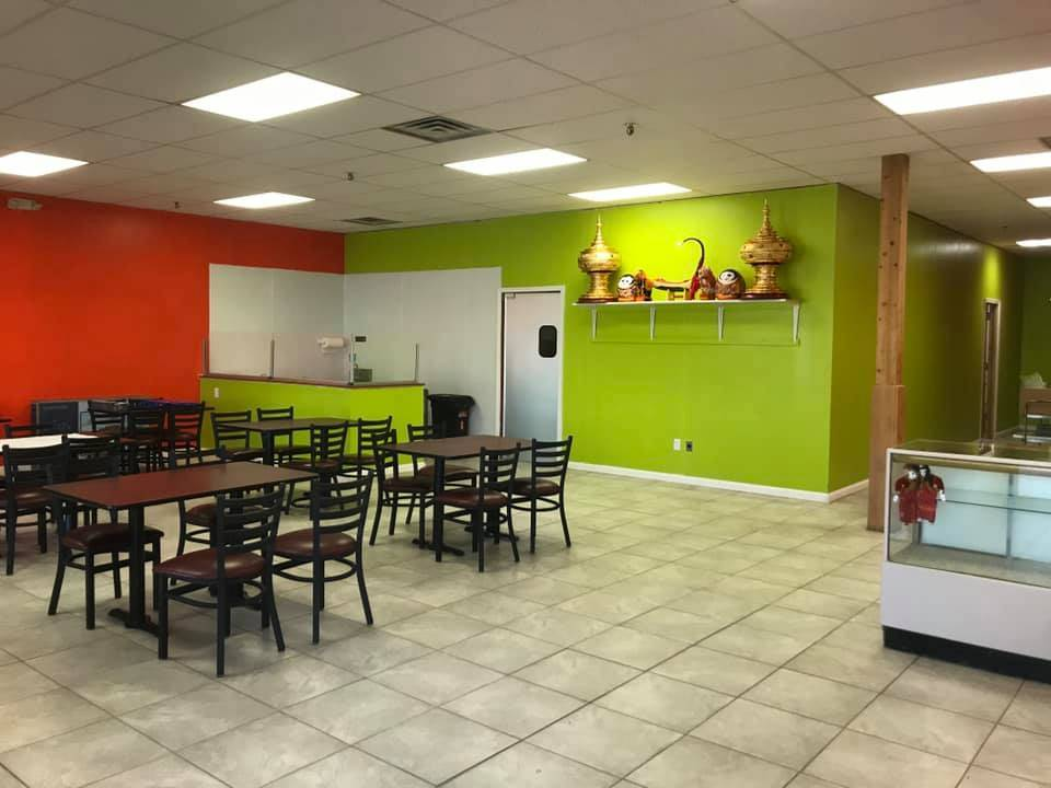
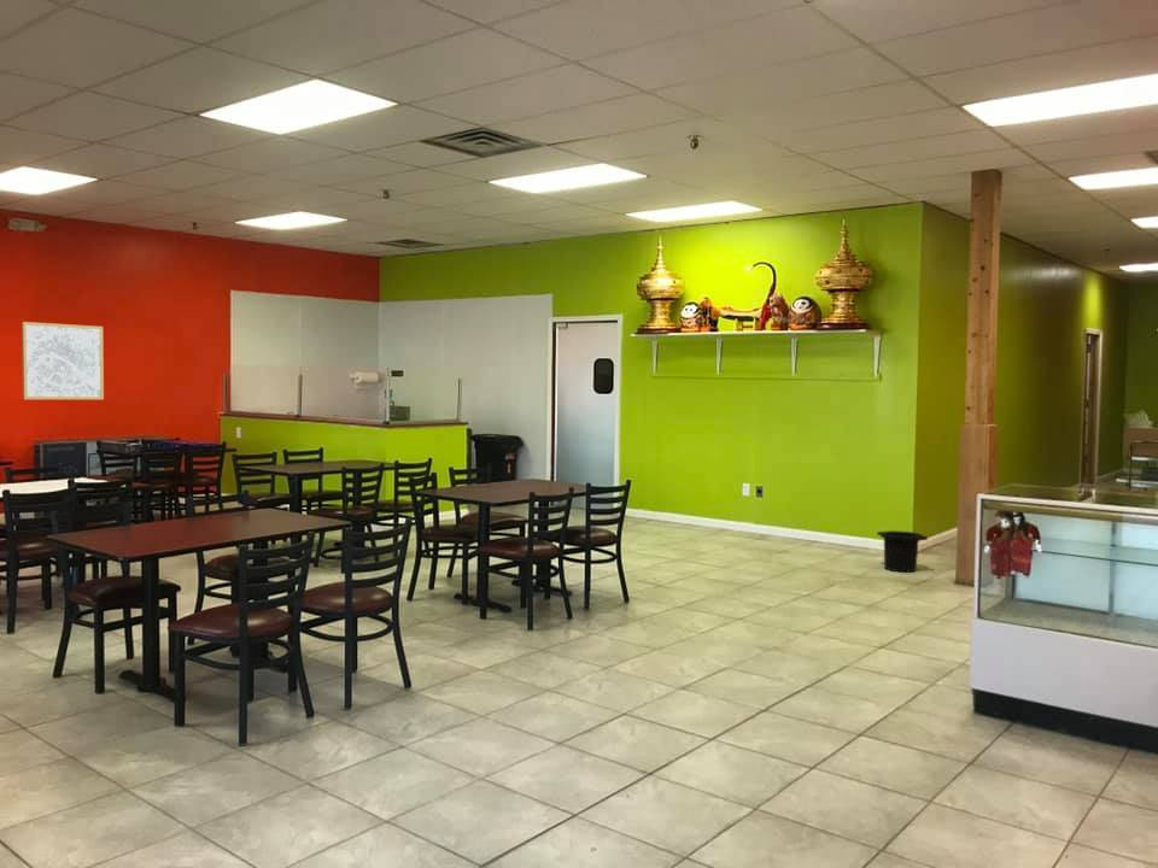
+ trash can (900, 551)
+ wall art (64, 362)
